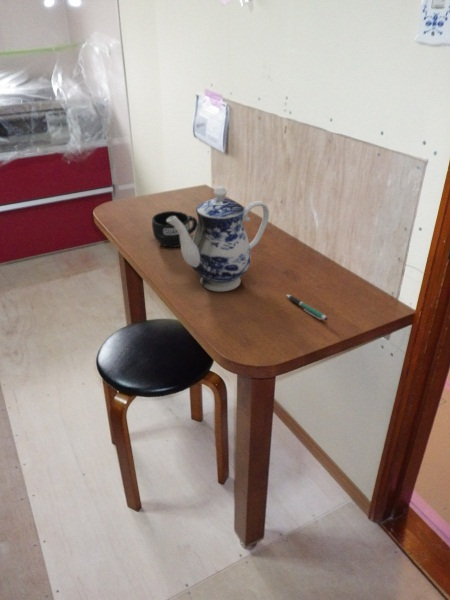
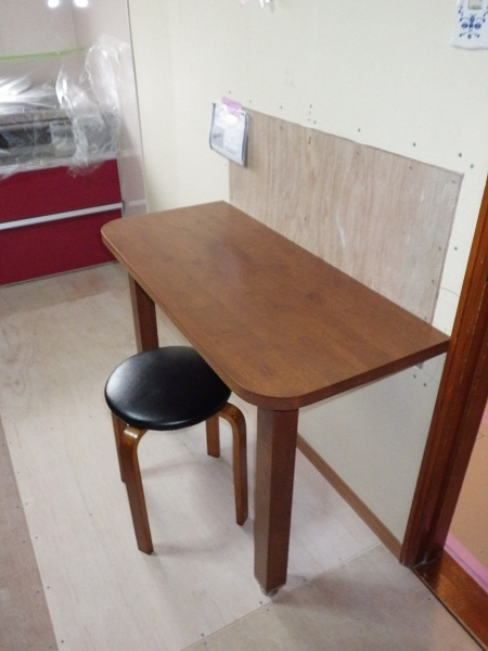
- pen (305, 306)
- mug (175, 229)
- teapot (220, 236)
